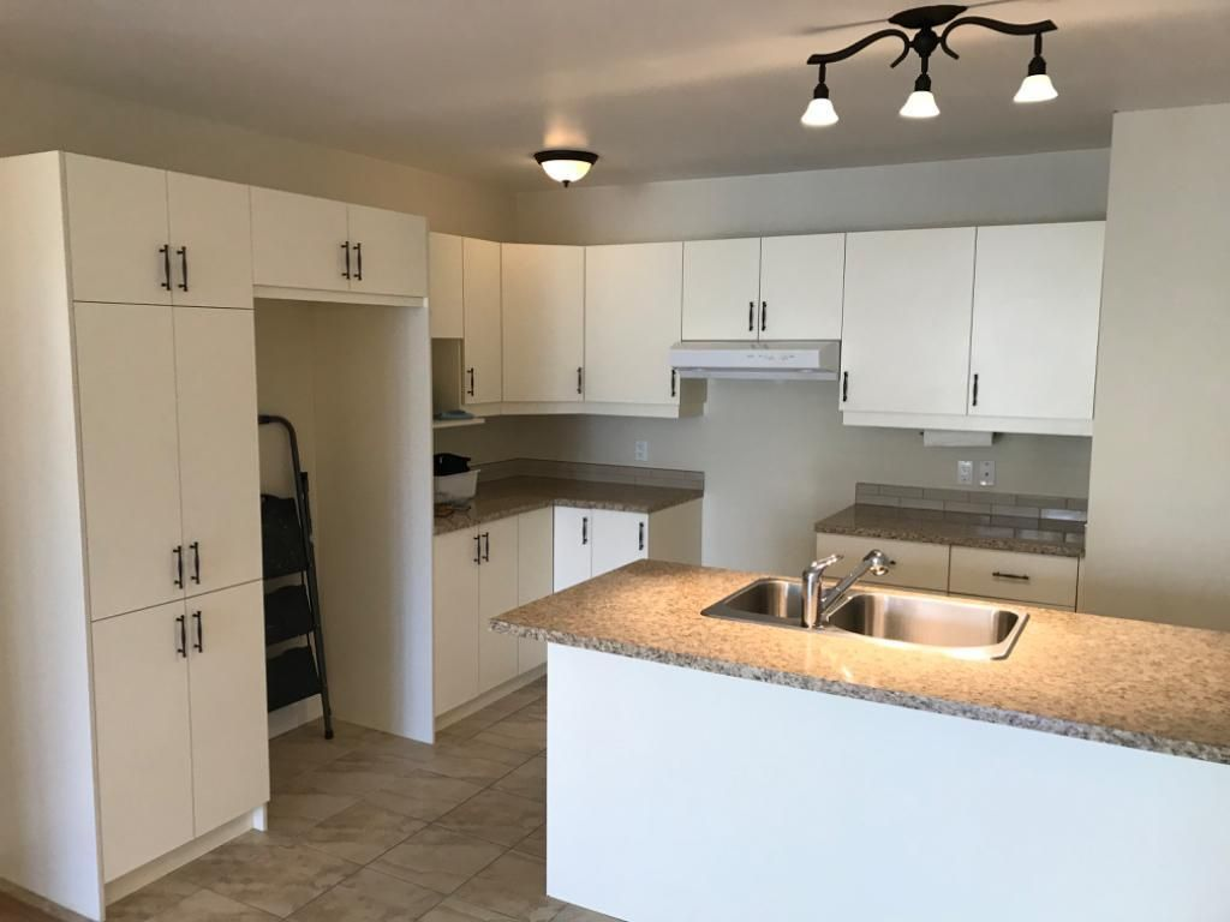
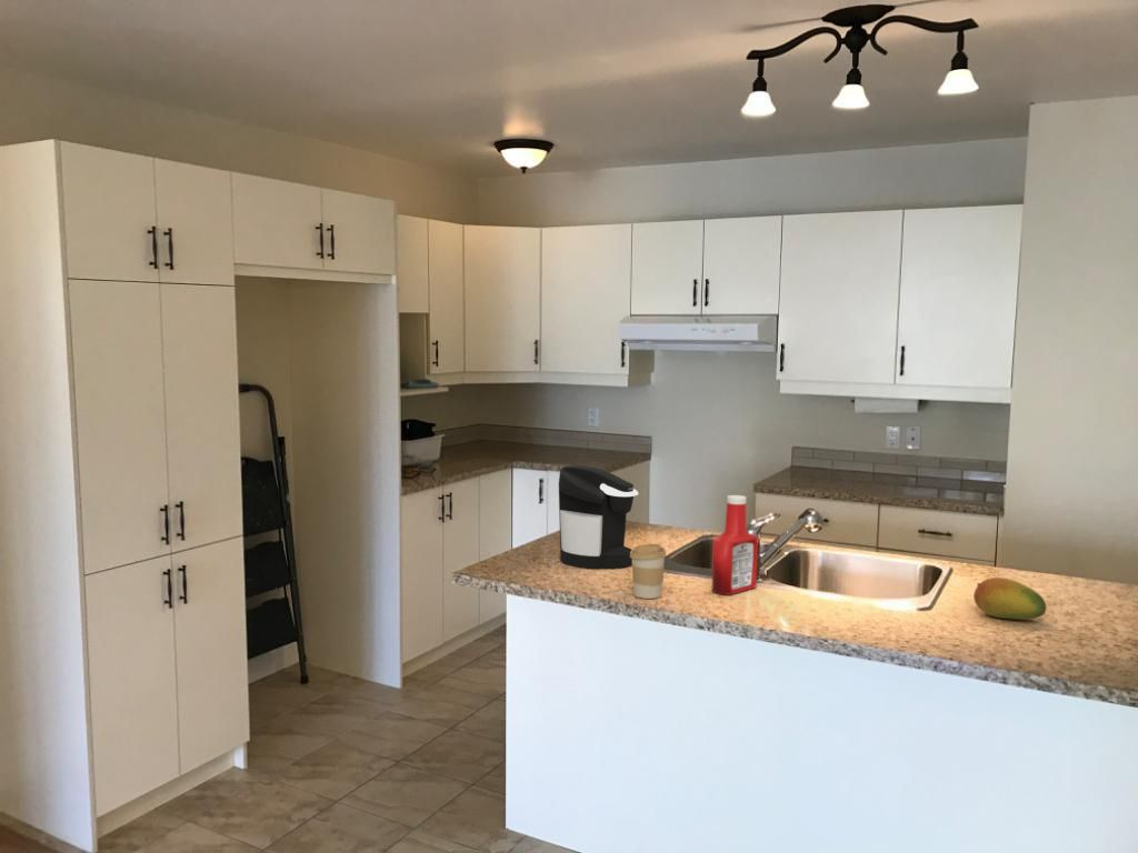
+ fruit (1009, 599)
+ soap bottle (735, 542)
+ coffee maker (599, 514)
+ coffee cup (647, 570)
